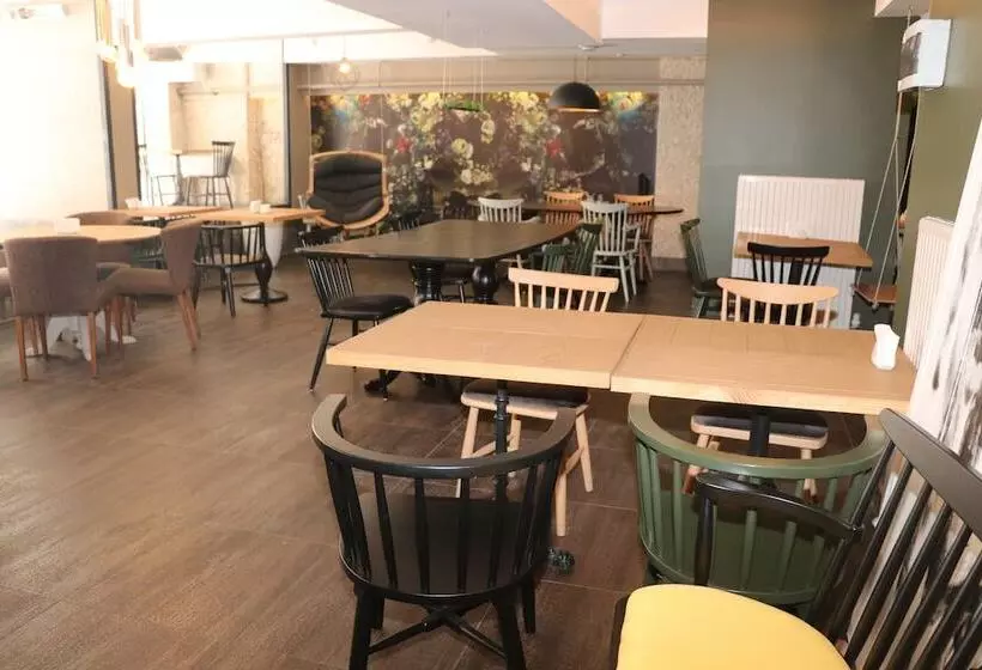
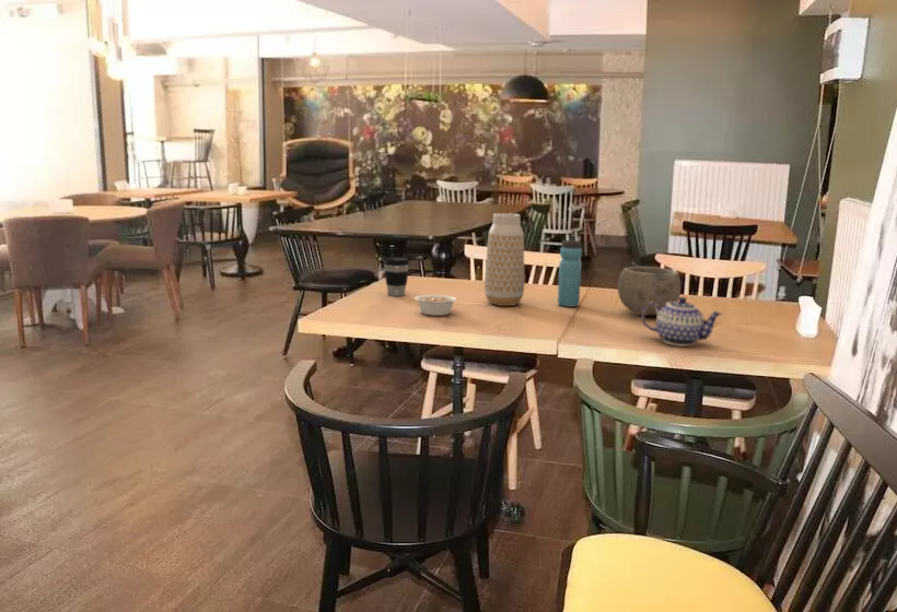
+ legume (436, 304)
+ teapot (680, 319)
+ bowl (649, 292)
+ coffee cup (396, 276)
+ water bottle (570, 270)
+ vase (504, 259)
